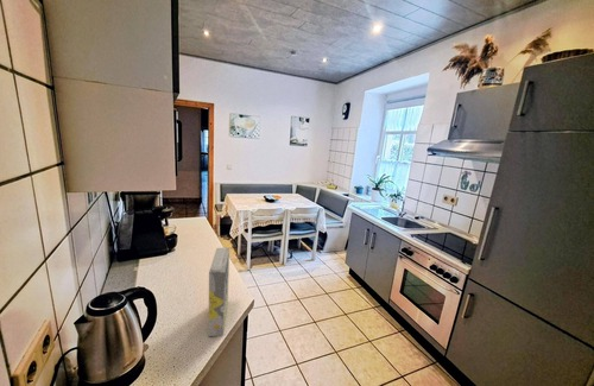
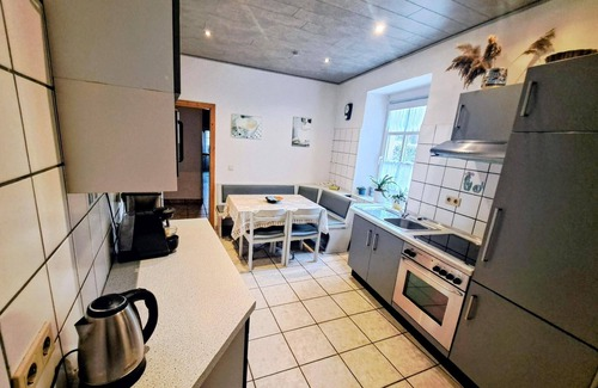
- cereal box (219, 289)
